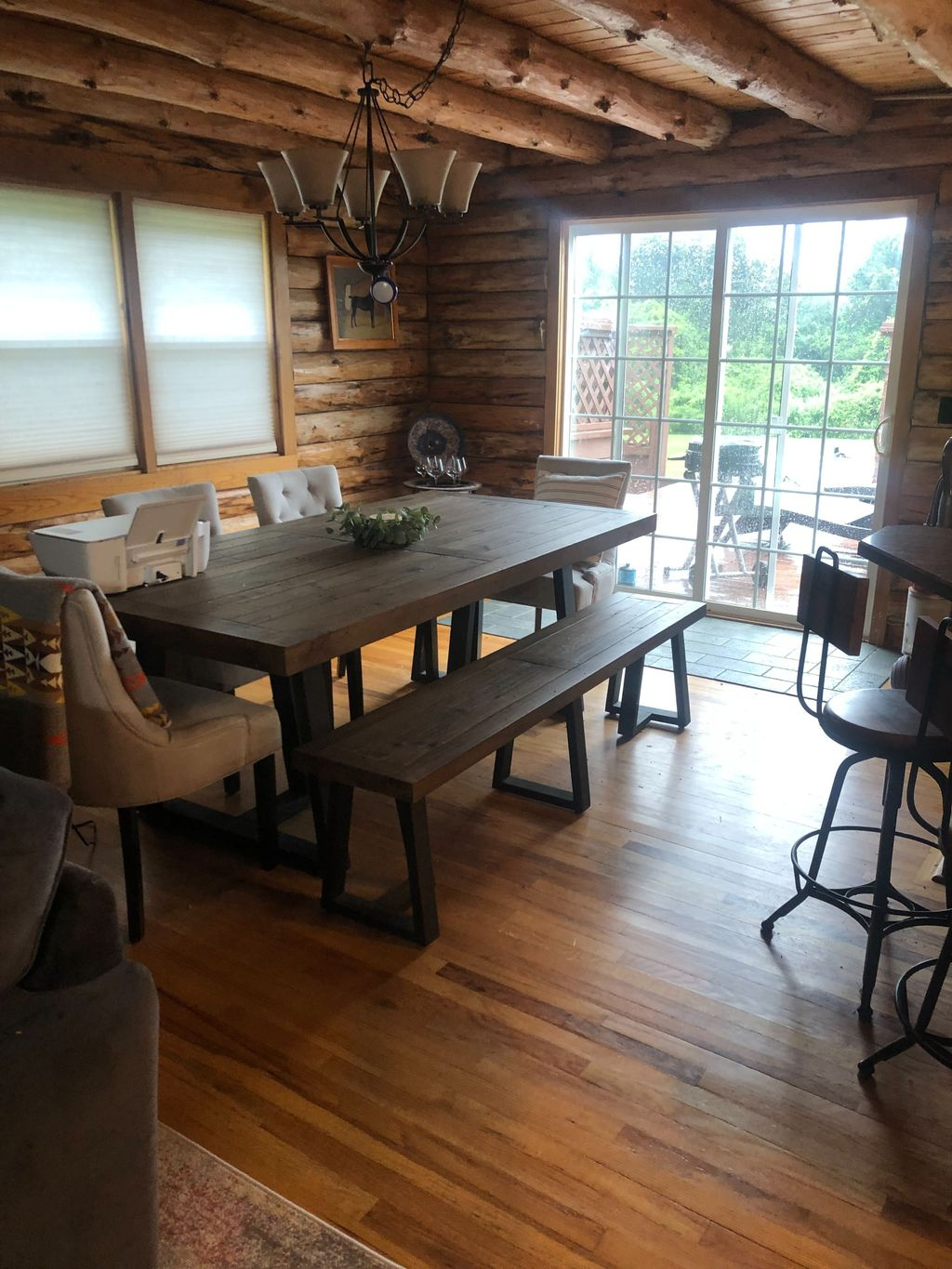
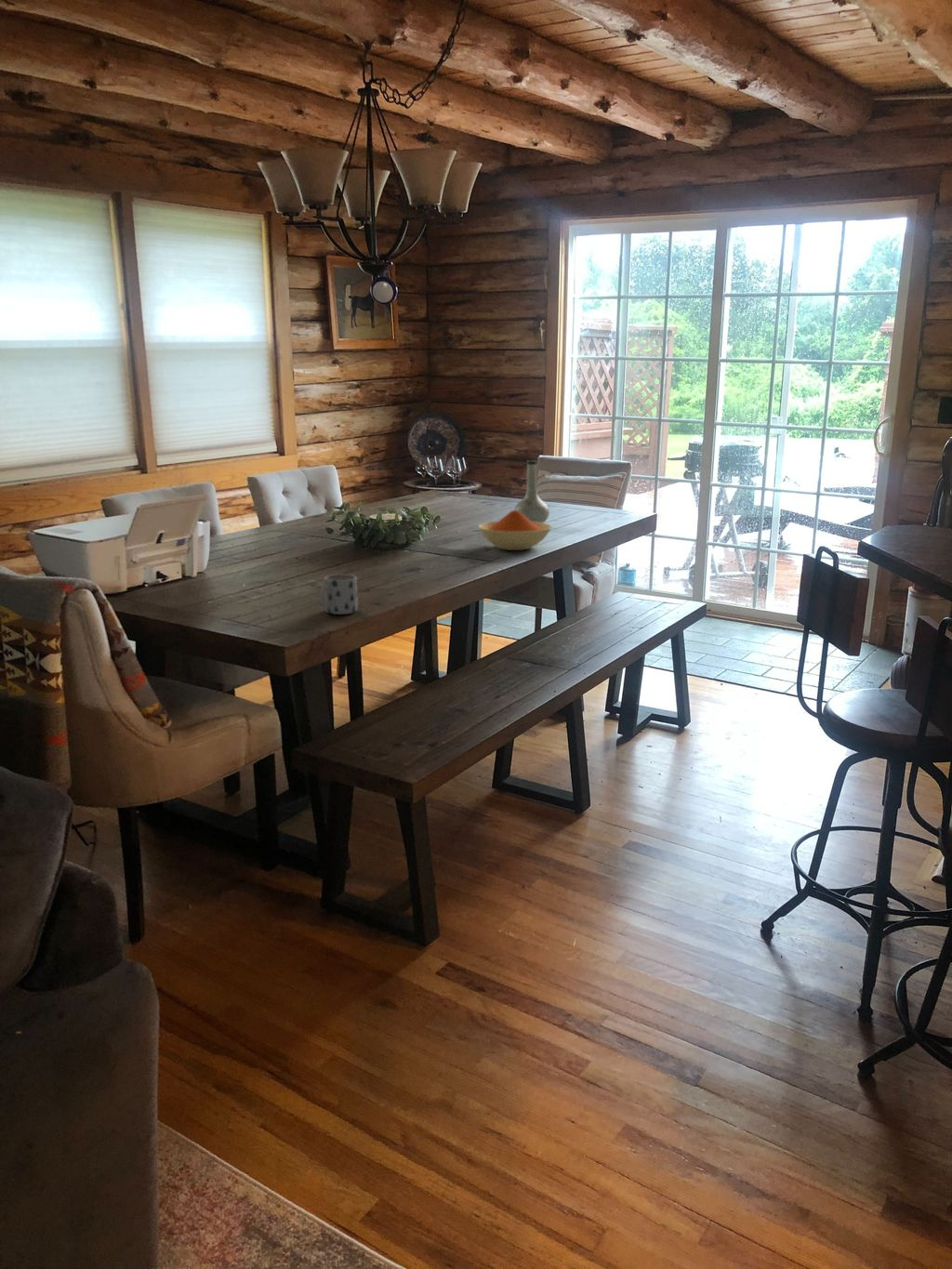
+ bowl (514, 529)
+ vase (532, 494)
+ mug (336, 595)
